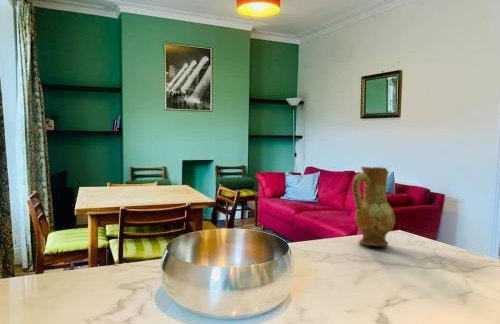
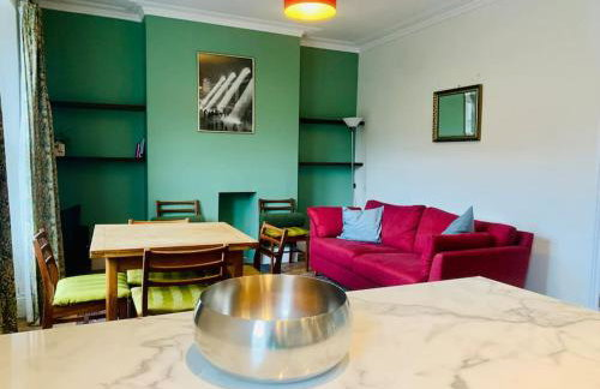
- ceramic jug (373, 206)
